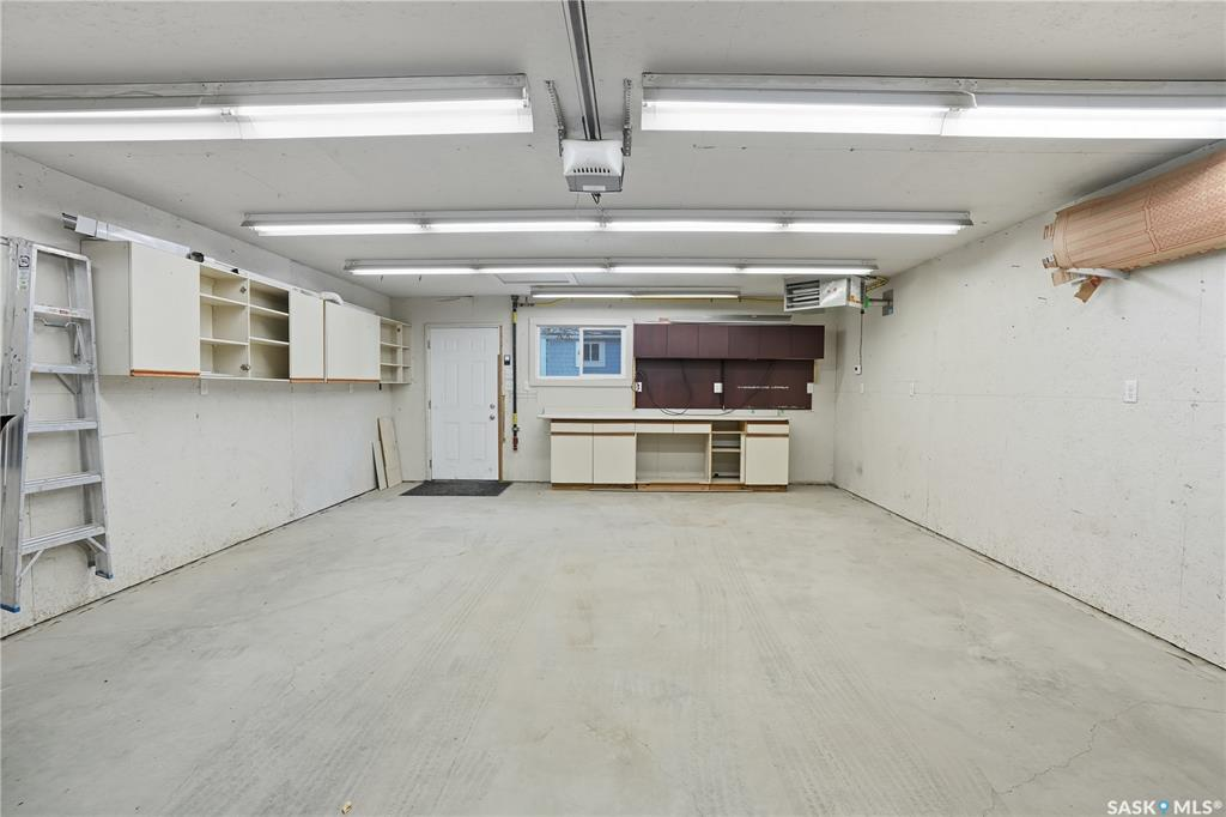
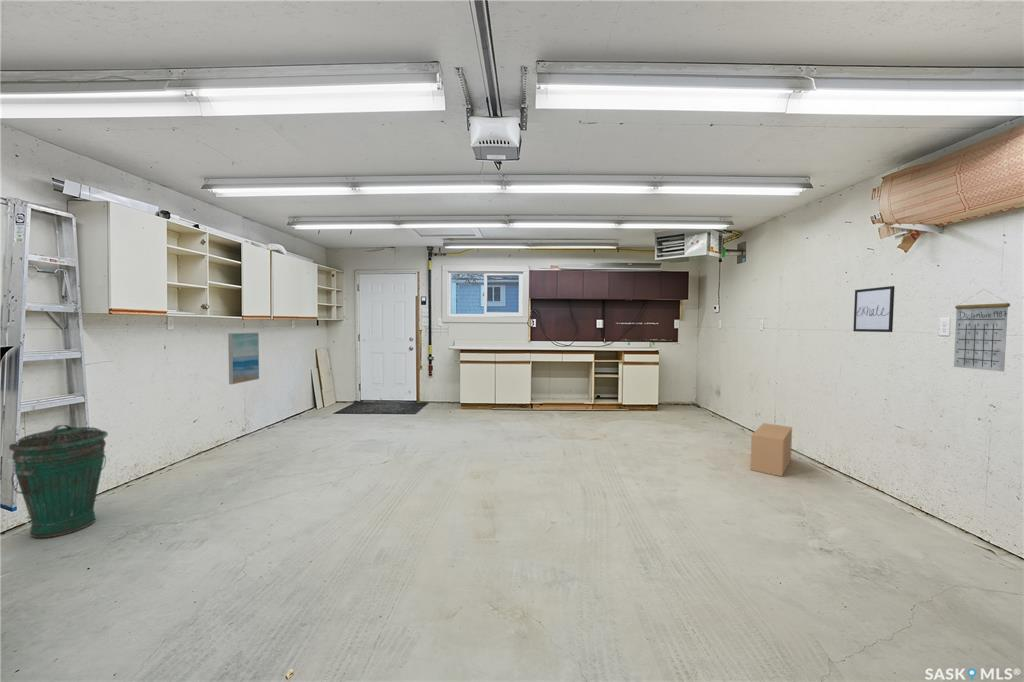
+ calendar (980, 329)
+ wall art (872, 309)
+ wall art (244, 357)
+ trash can (62, 476)
+ cardboard box (772, 447)
